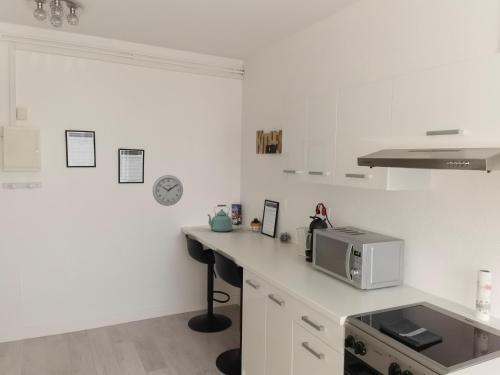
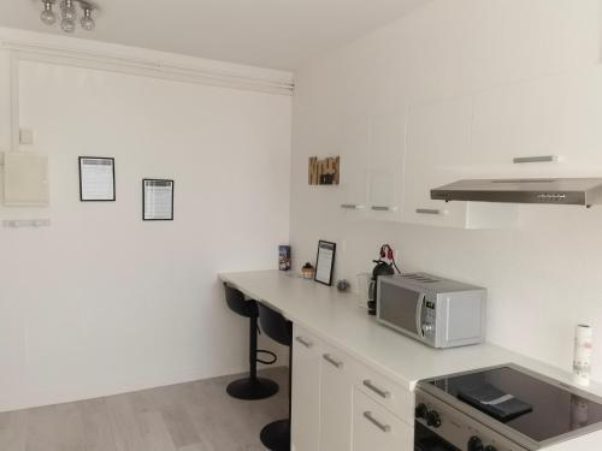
- kettle (219, 217)
- wall clock (168, 190)
